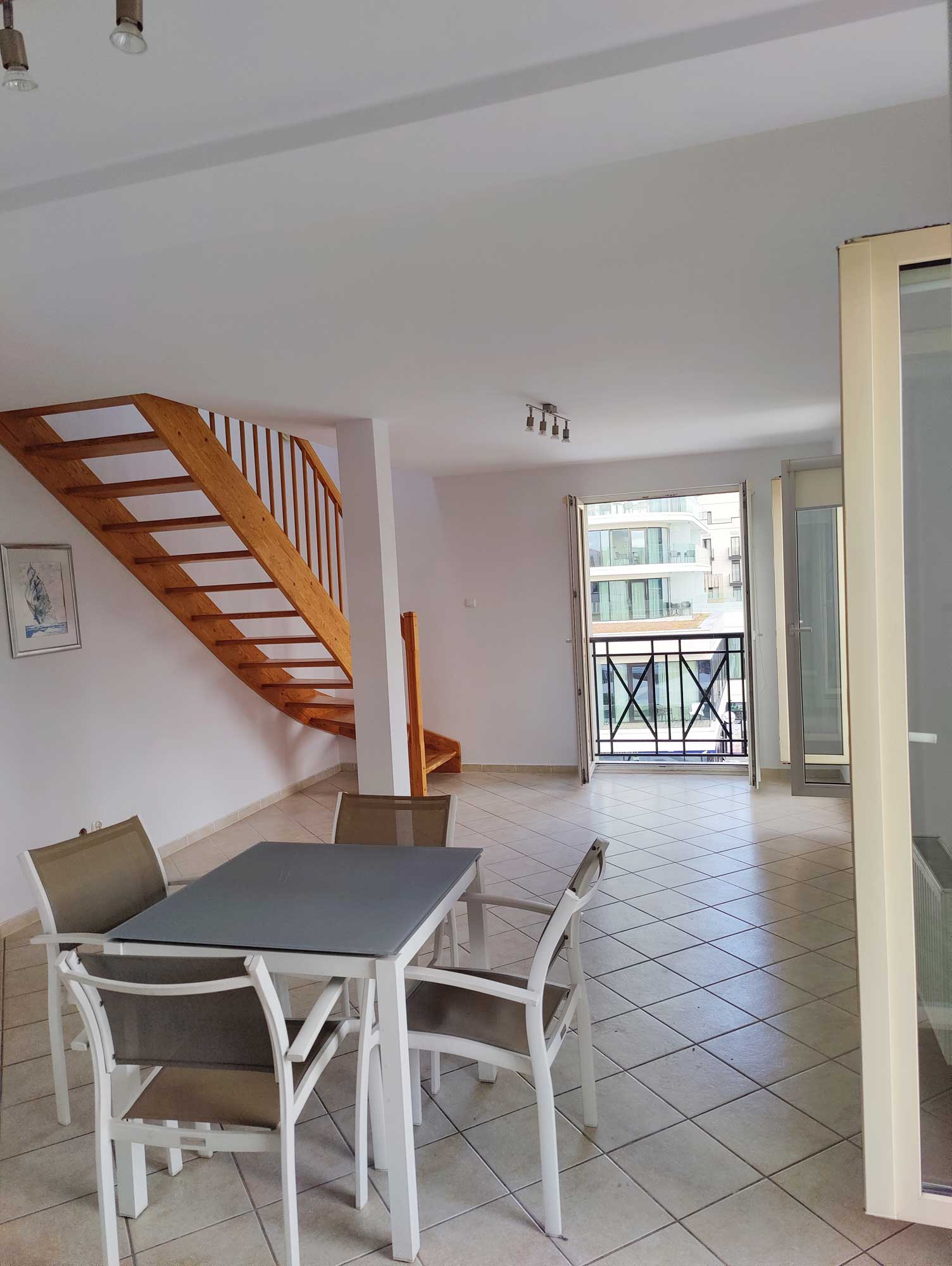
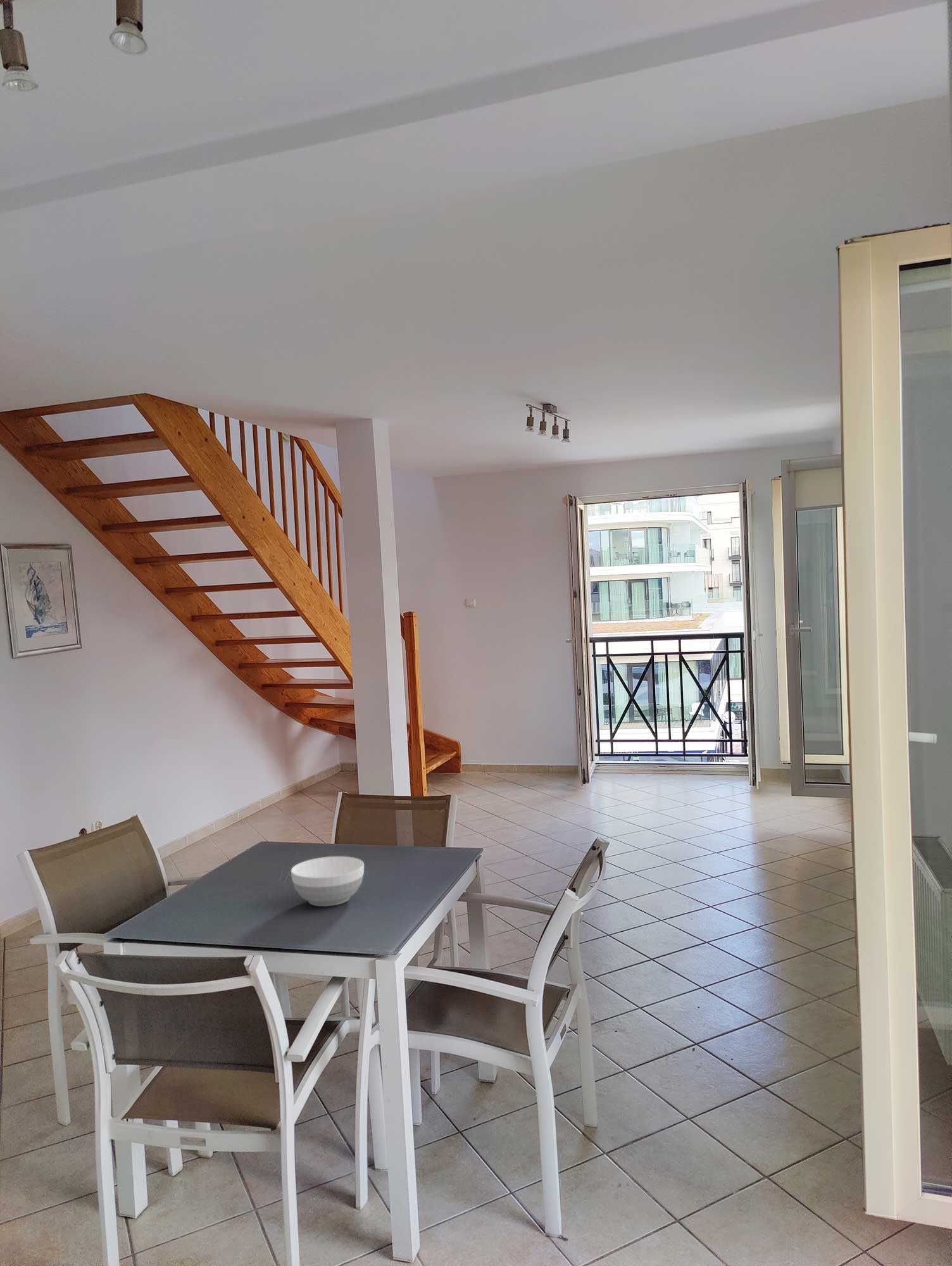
+ bowl (329, 883)
